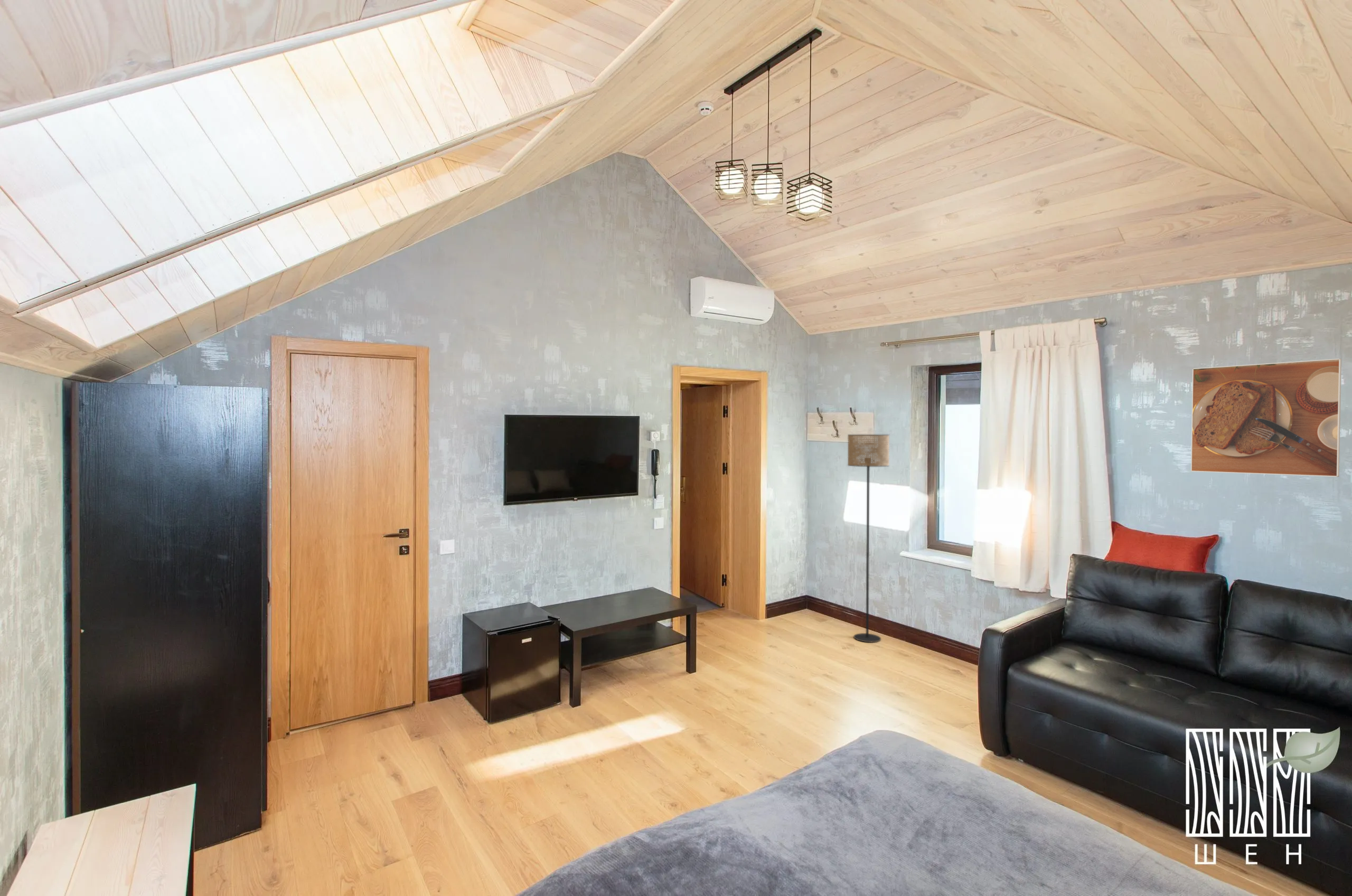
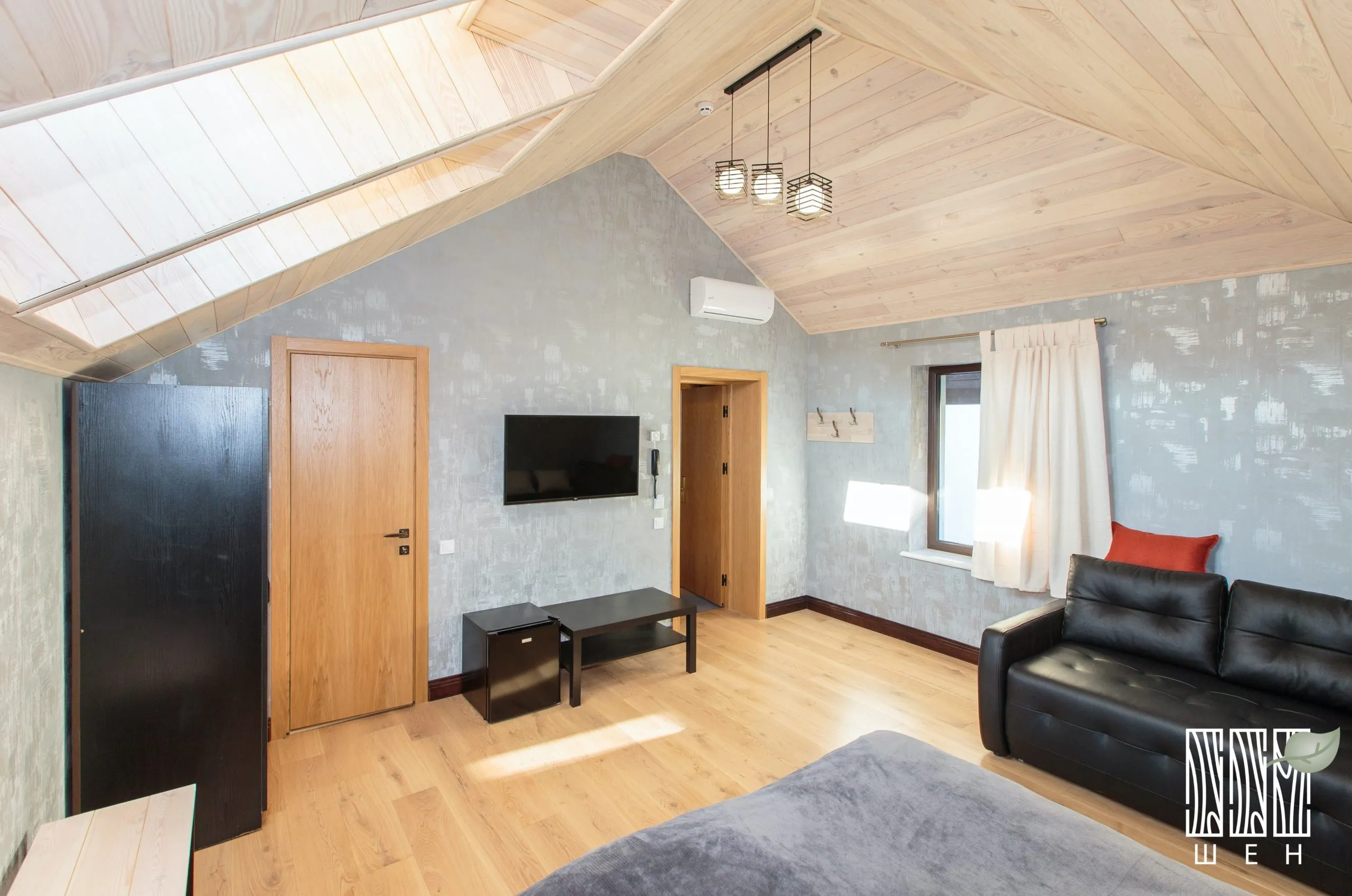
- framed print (1261, 419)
- floor lamp (868, 536)
